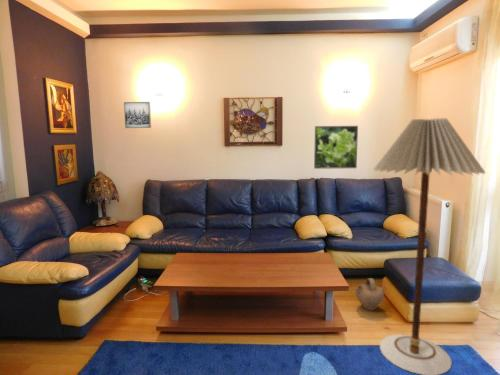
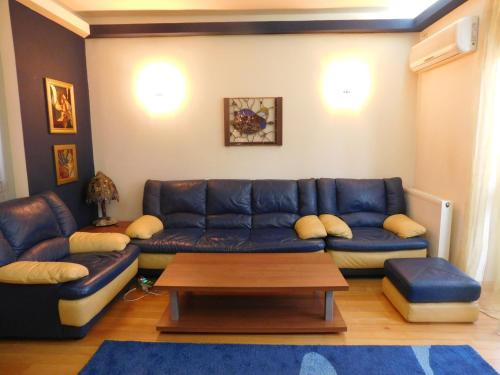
- jug (370, 293)
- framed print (335, 147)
- floor lamp (421, 241)
- wall art (137, 115)
